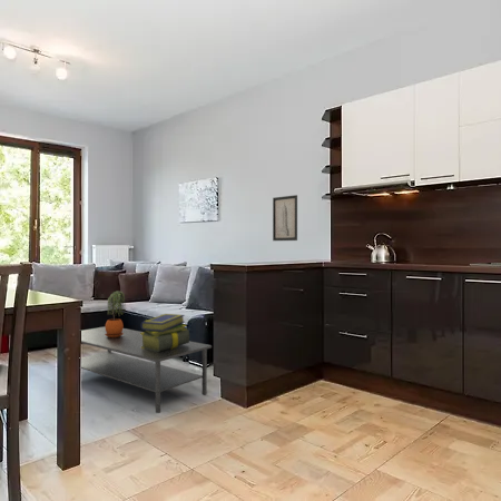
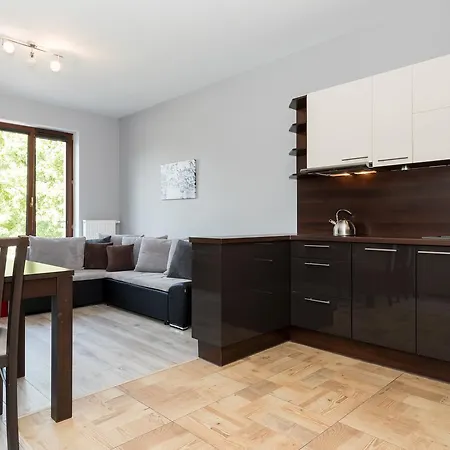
- stack of books (165, 331)
- potted plant (115, 313)
- coffee table (129, 362)
- wall art (284, 218)
